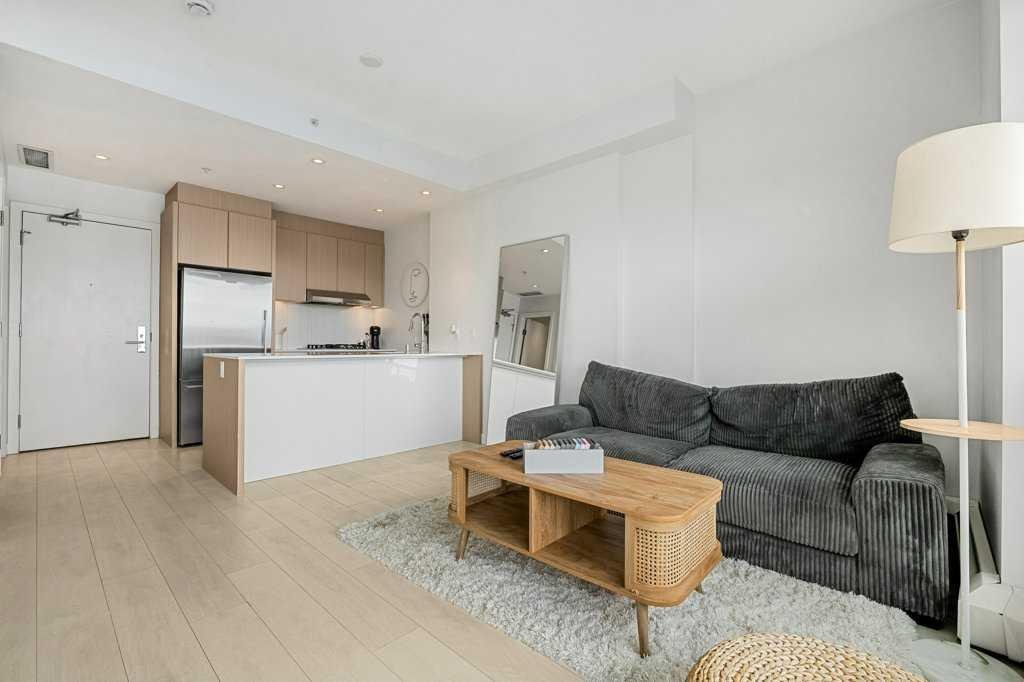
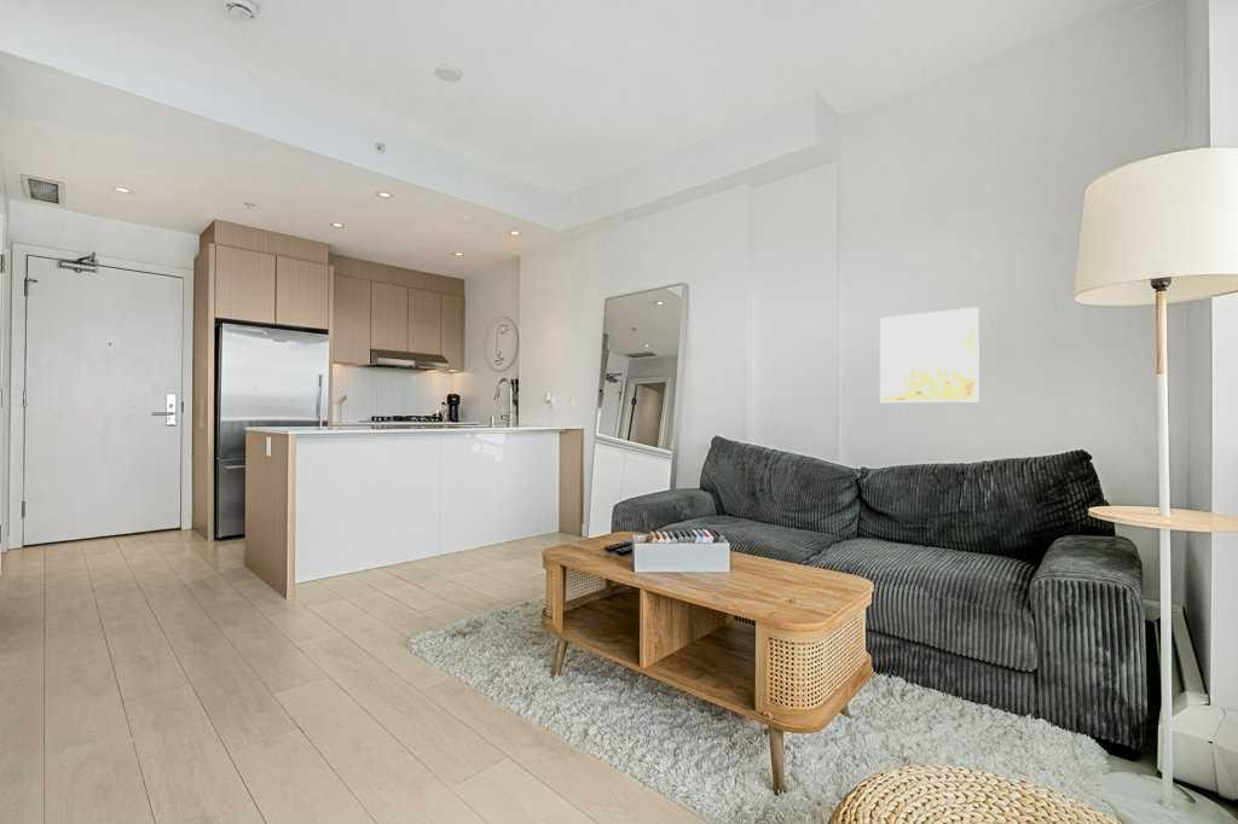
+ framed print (926, 358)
